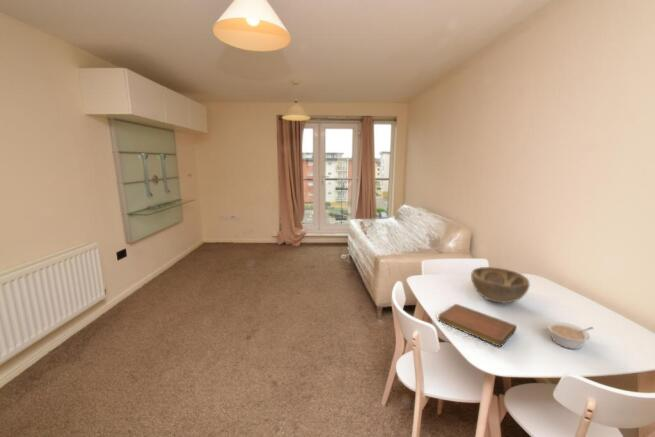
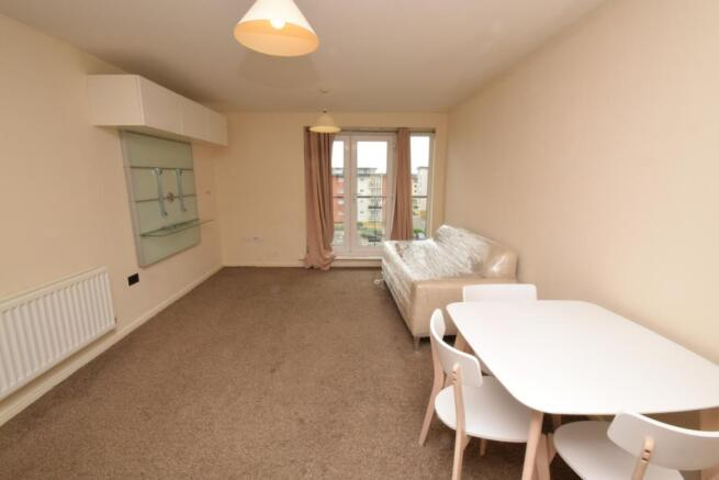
- legume (567, 334)
- notebook (475, 322)
- decorative bowl (497, 287)
